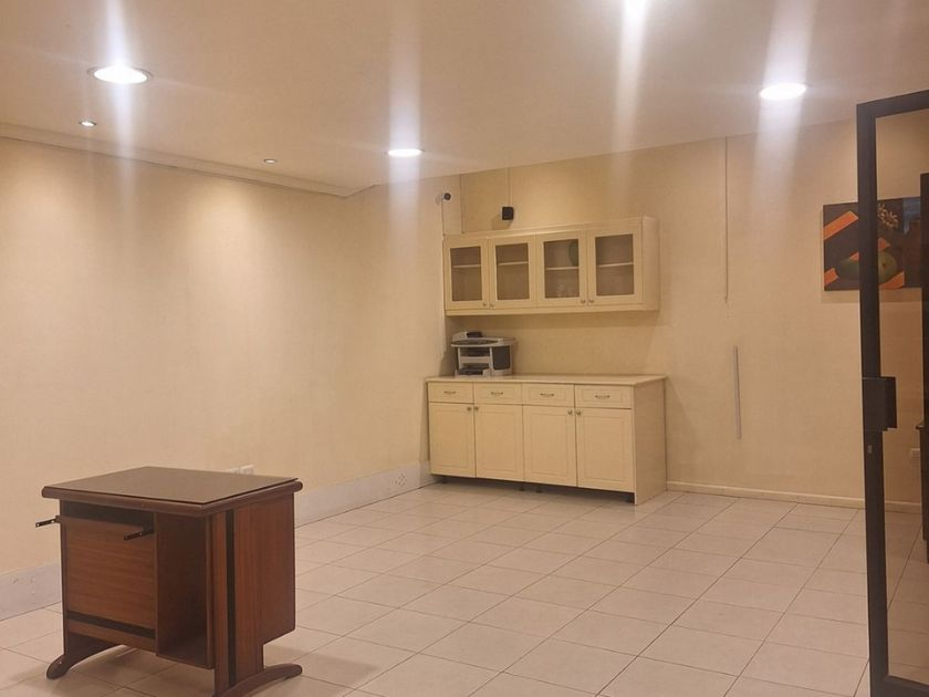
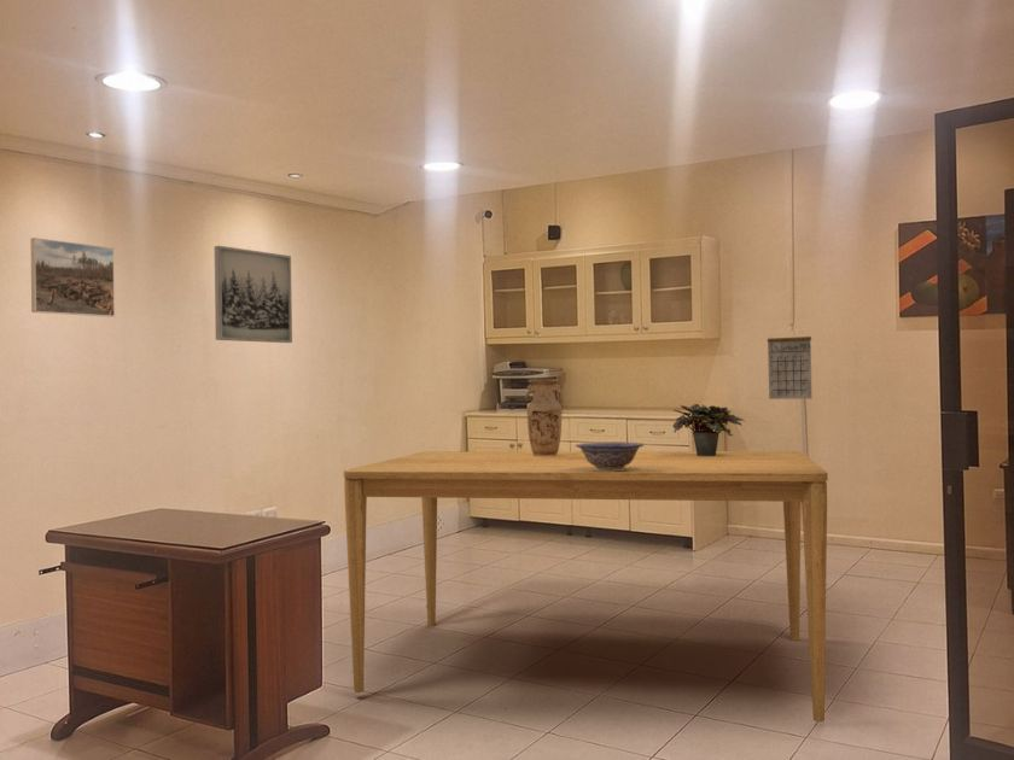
+ wall art (255, 296)
+ vase (544, 416)
+ calendar (789, 361)
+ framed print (74, 279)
+ dining table (589, 498)
+ potted plant (706, 428)
+ decorative bowl (610, 456)
